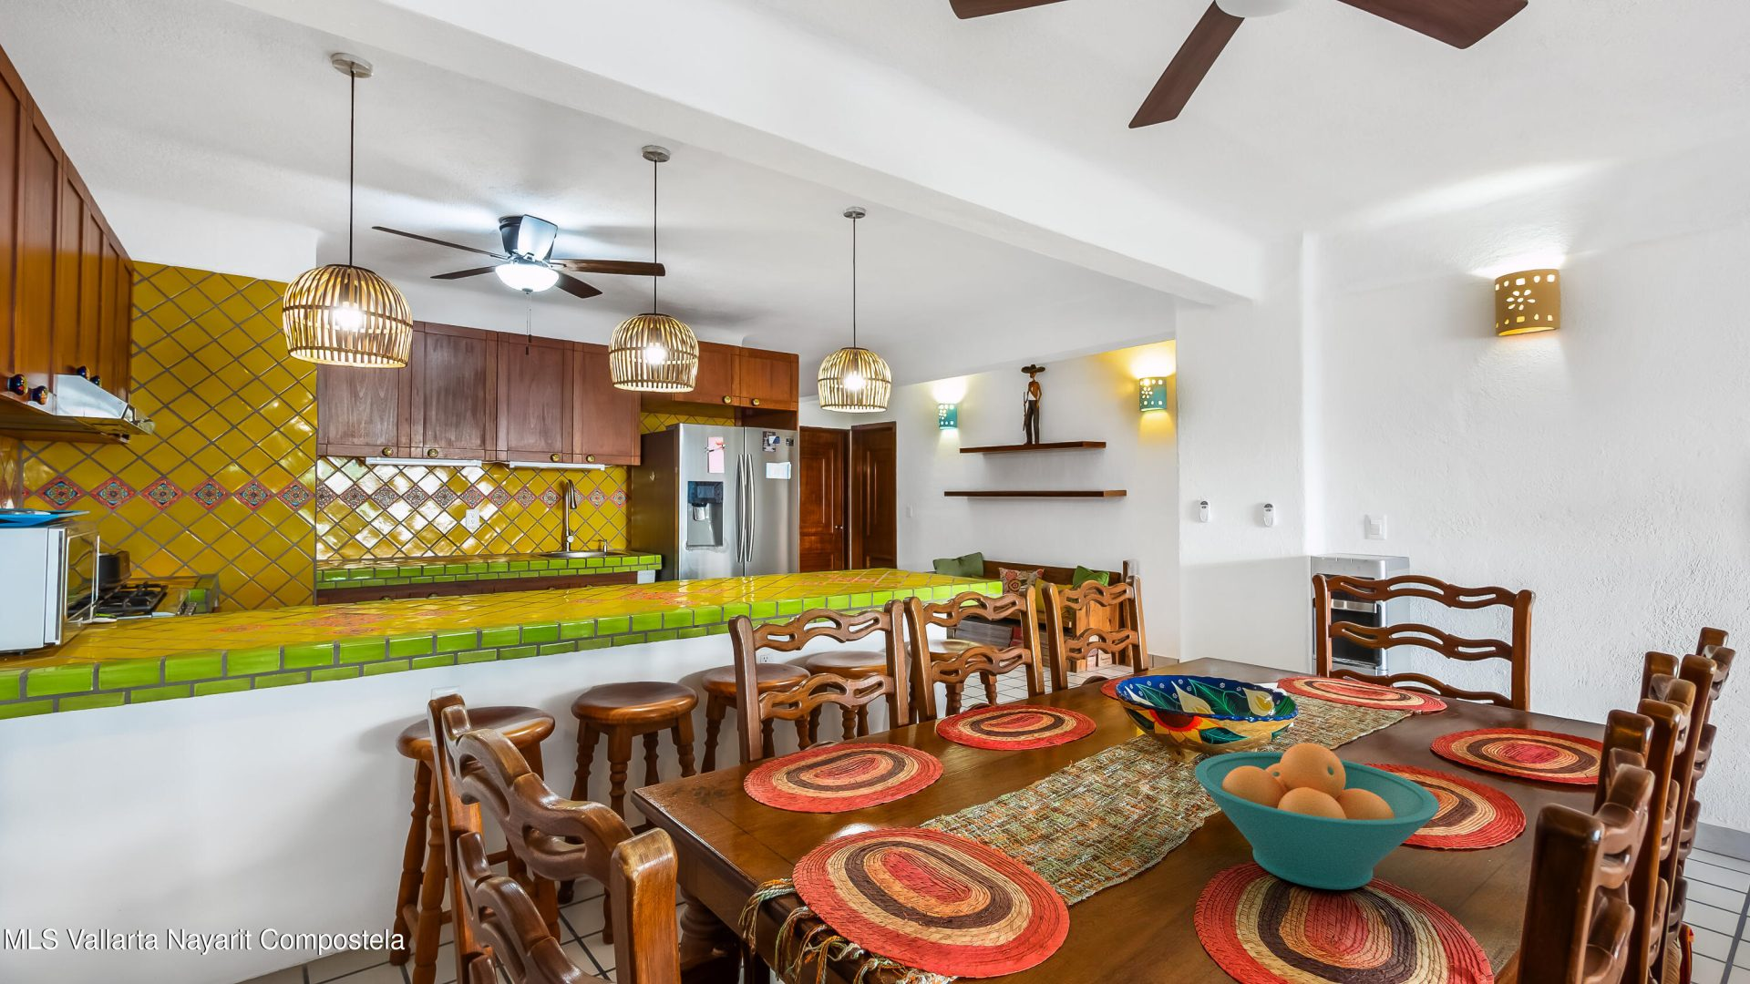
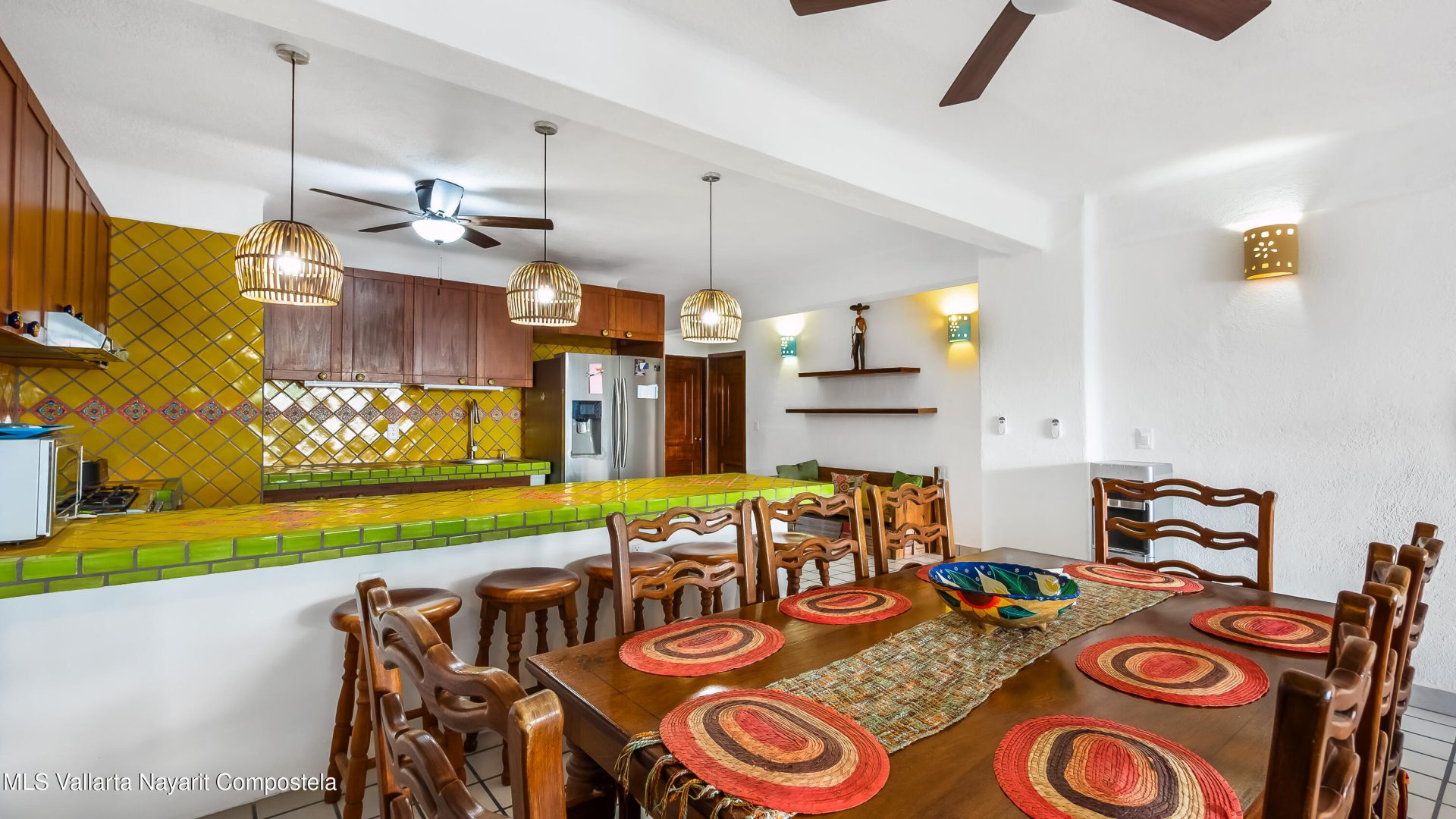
- fruit bowl (1309, 805)
